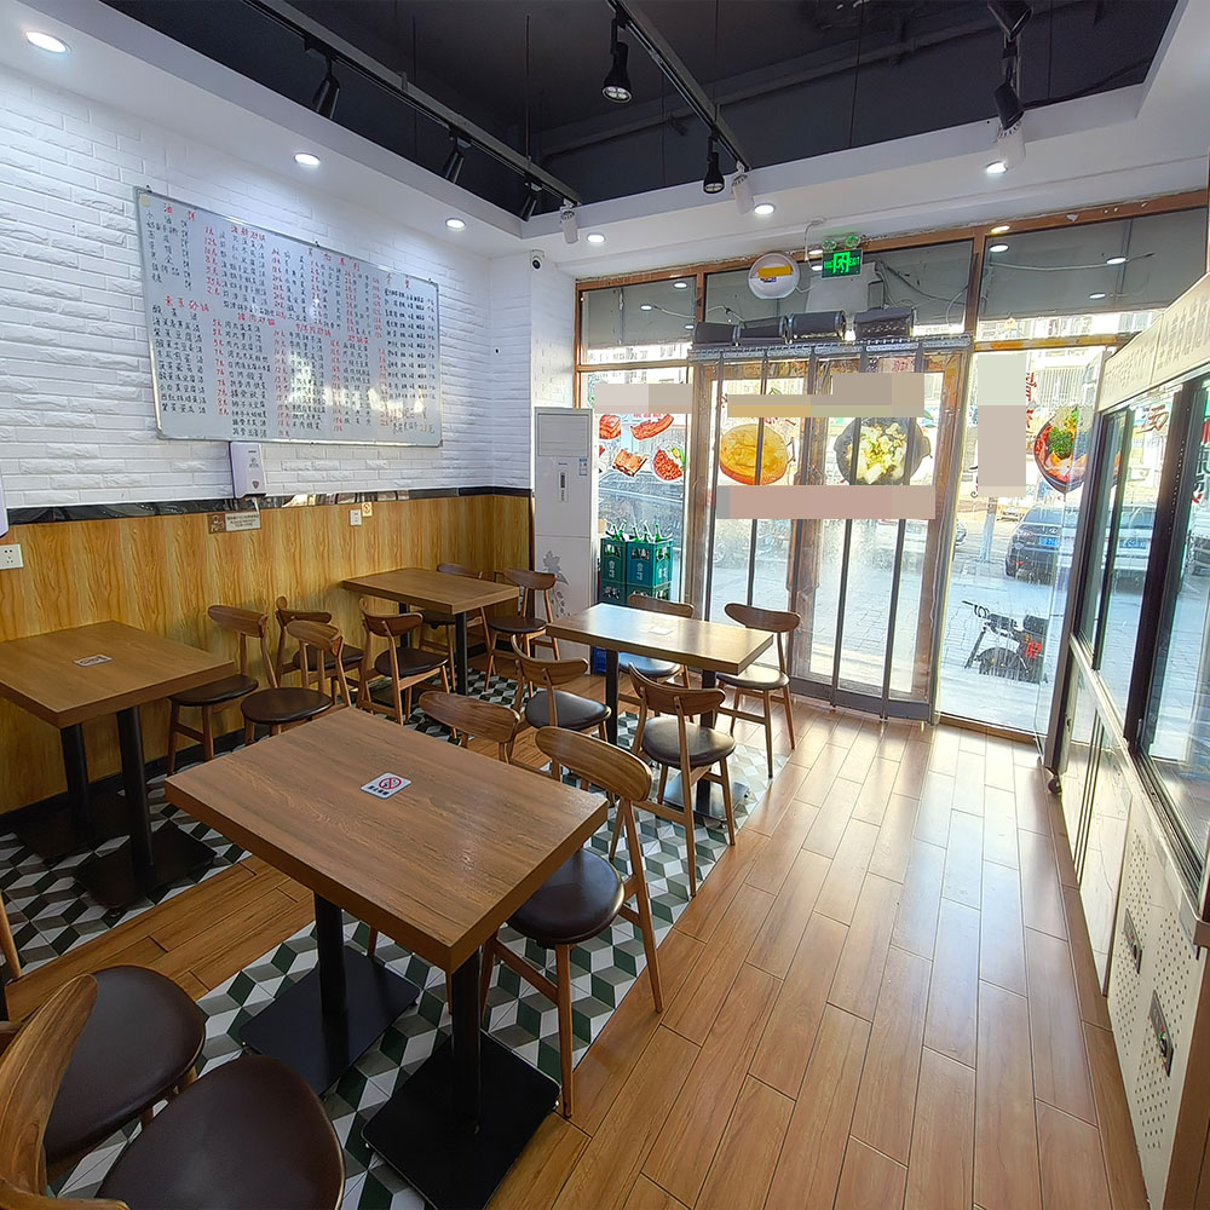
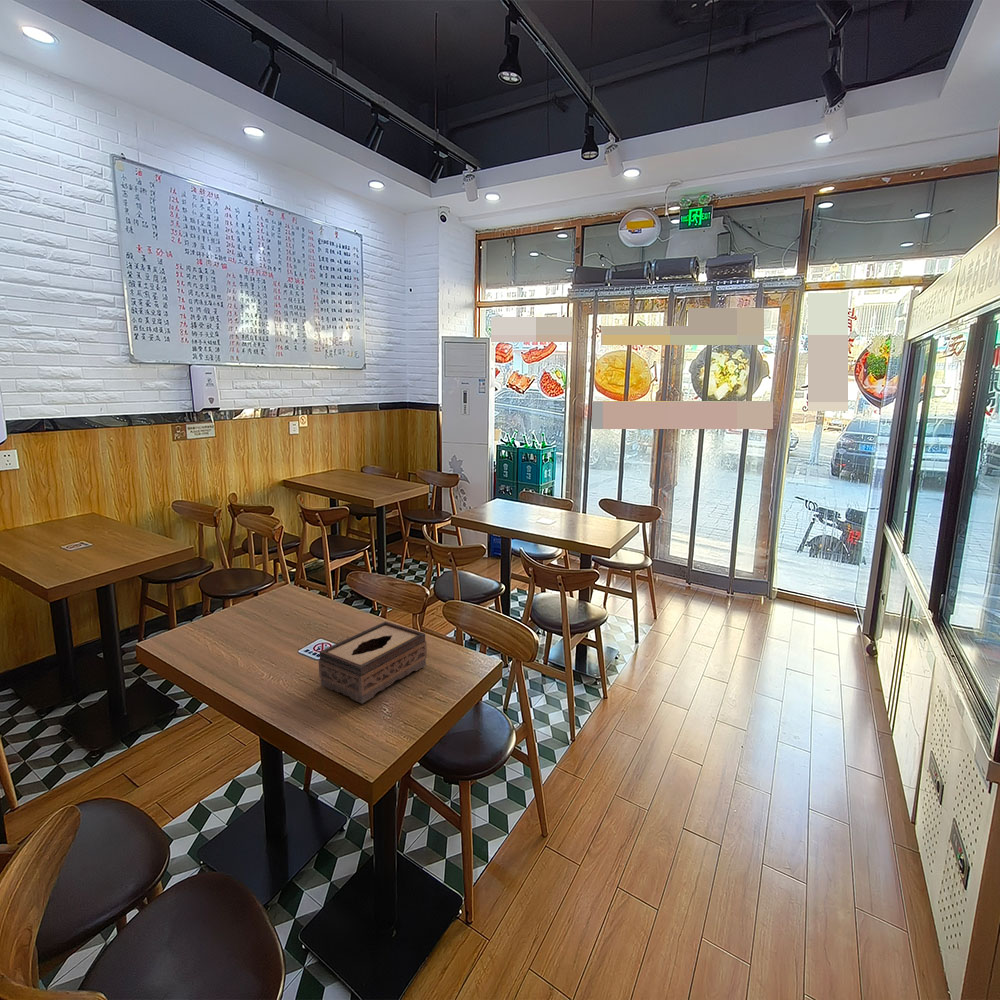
+ tissue box (374, 658)
